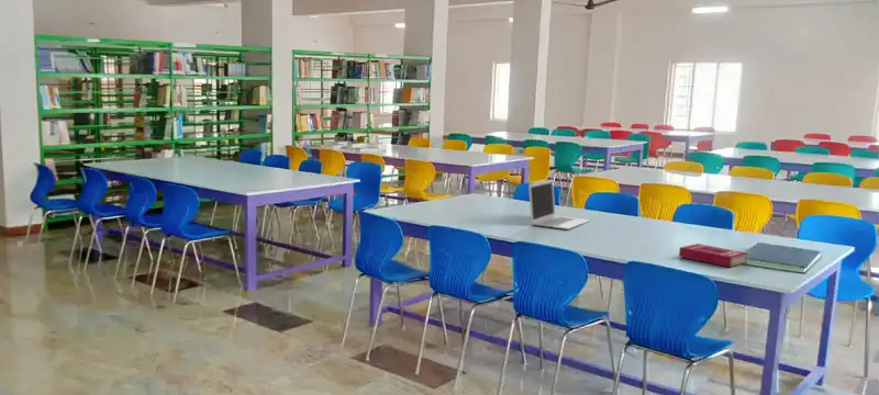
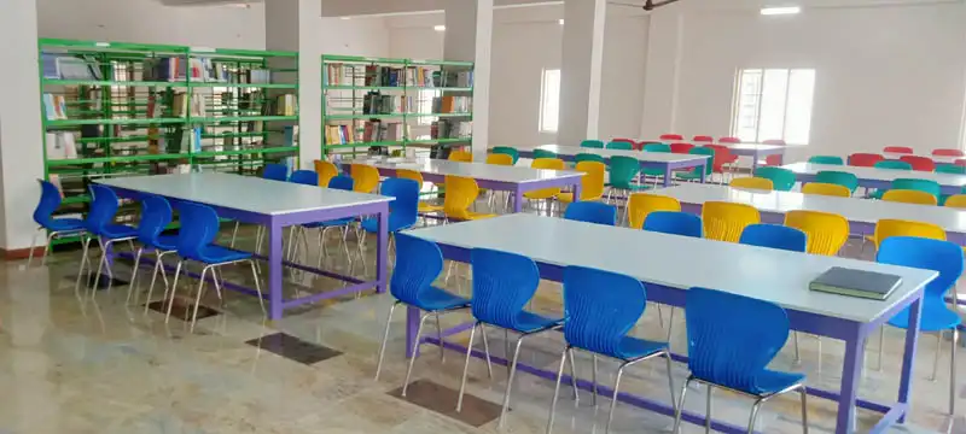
- laptop (554, 203)
- book (712, 255)
